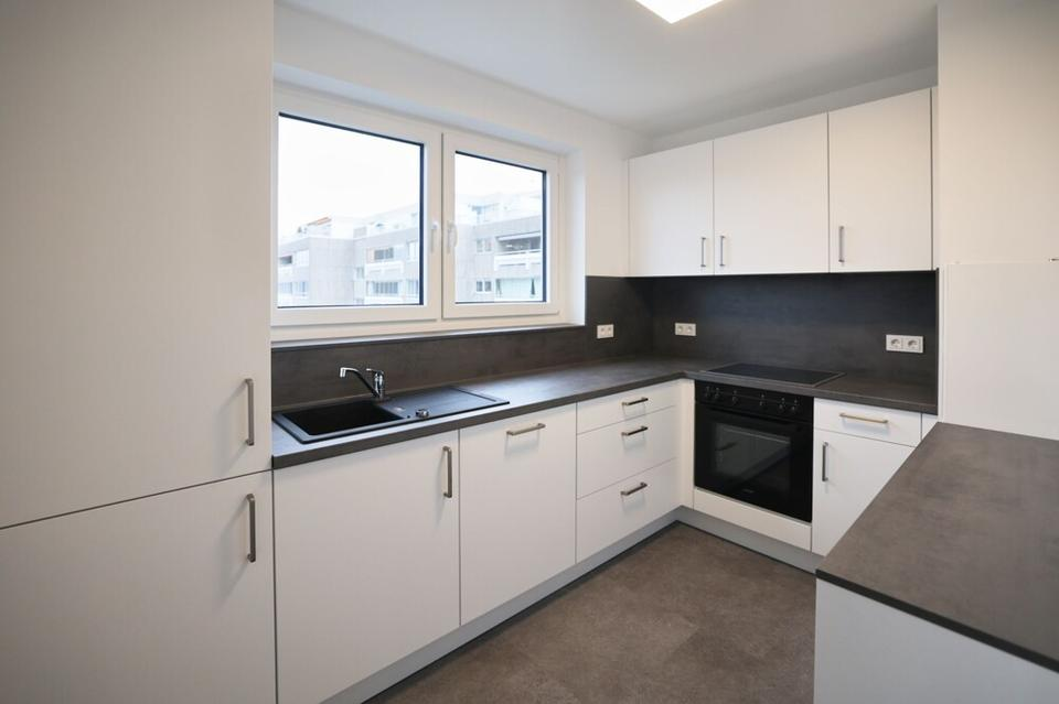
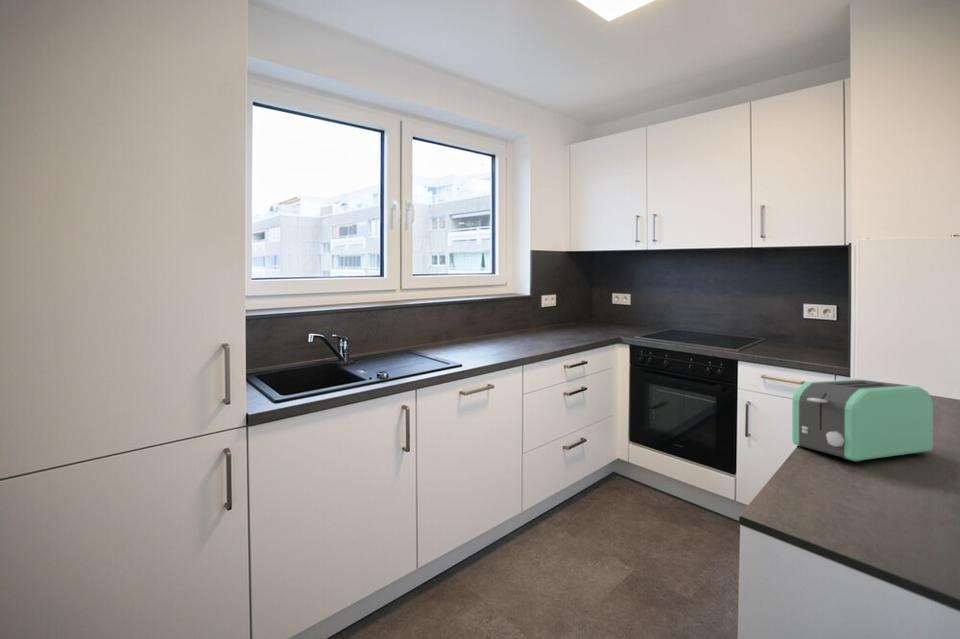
+ toaster (860, 417)
